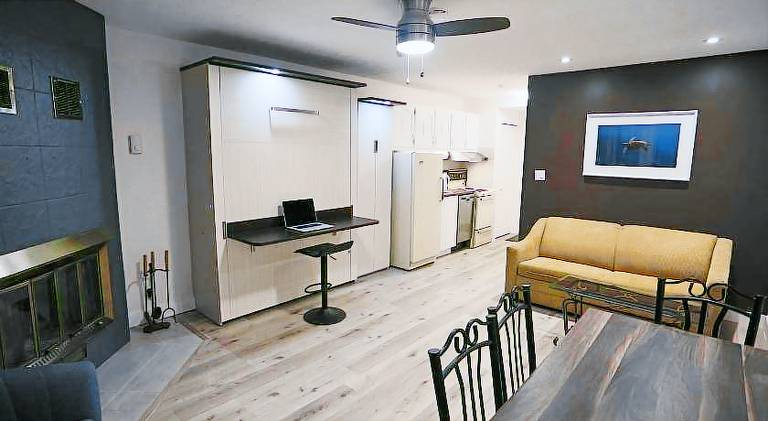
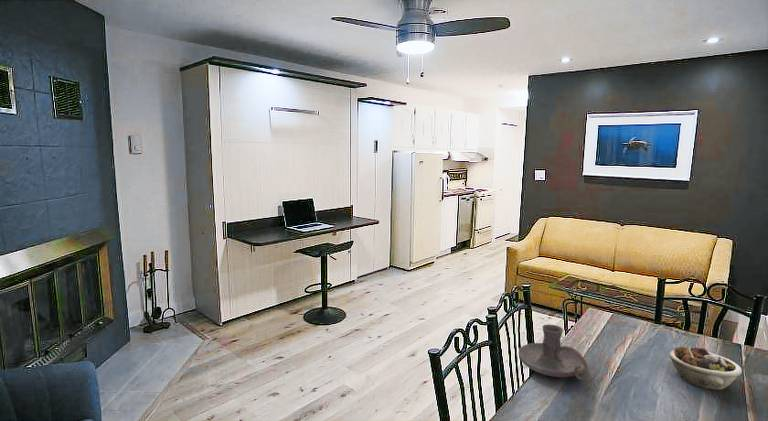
+ candle holder (556, 350)
+ succulent planter (704, 366)
